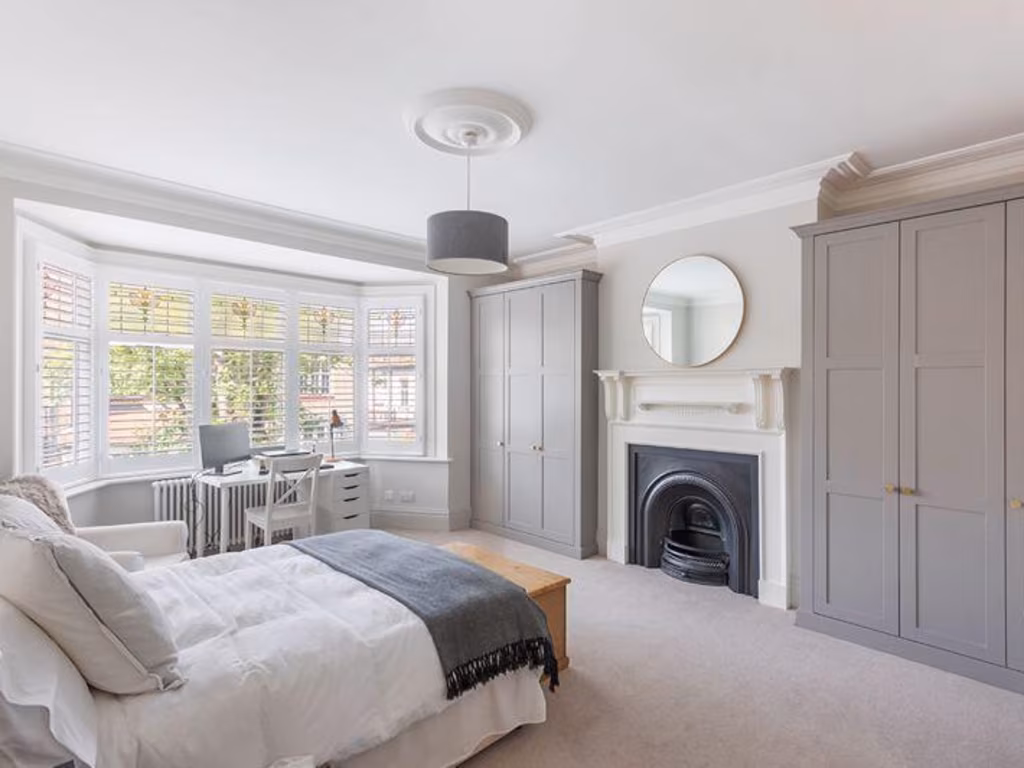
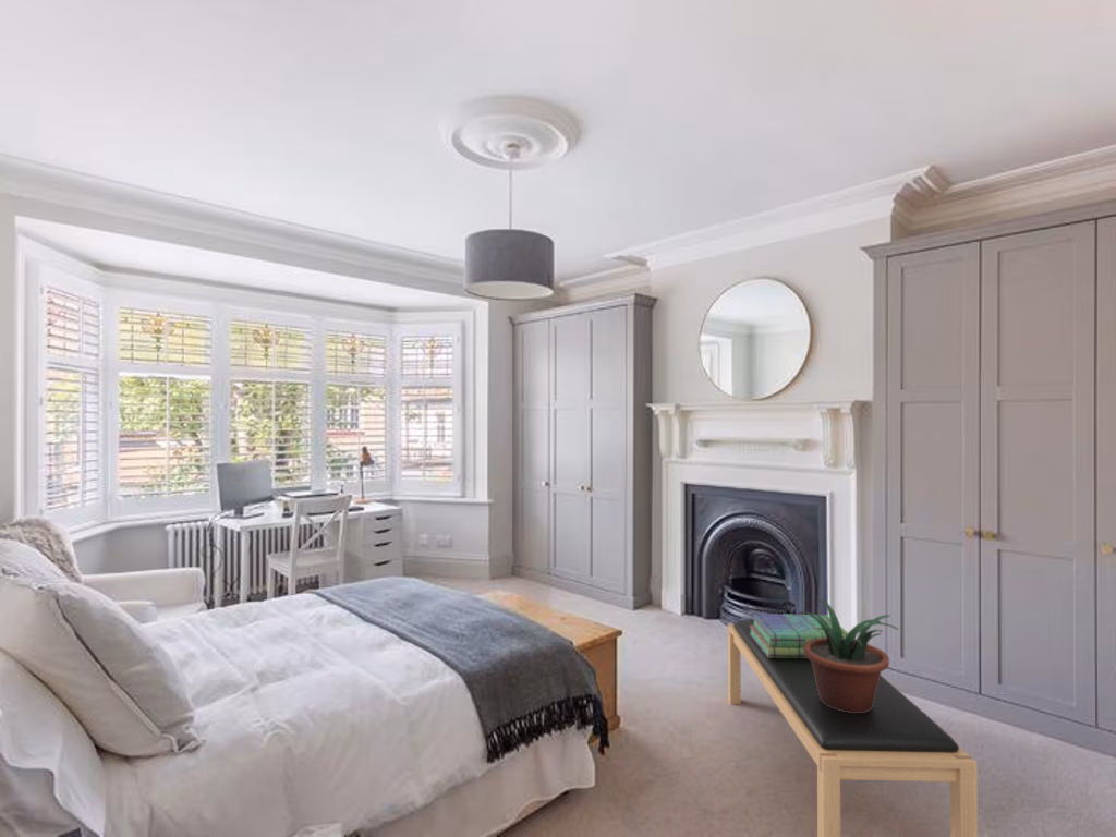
+ stack of books (799, 634)
+ bench (821, 716)
+ potted plant (849, 655)
